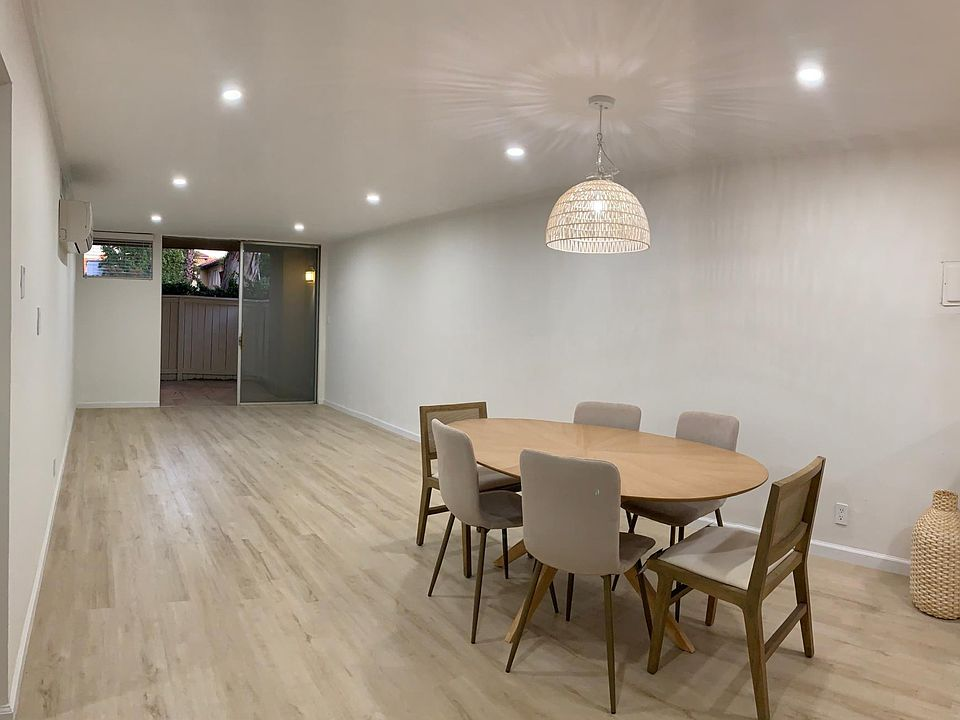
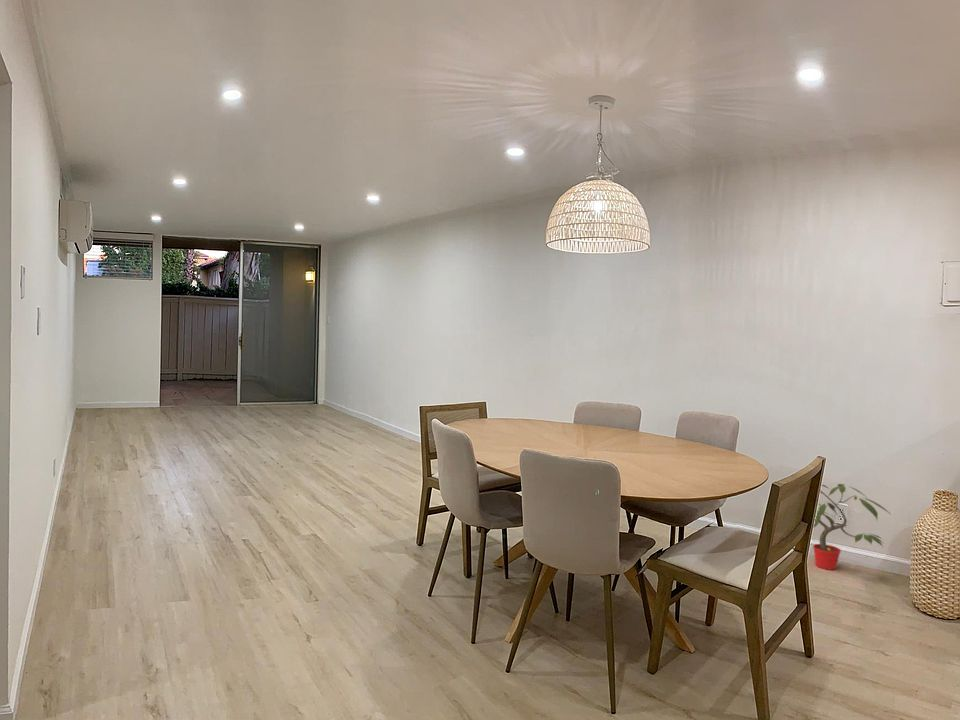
+ potted plant (831, 526)
